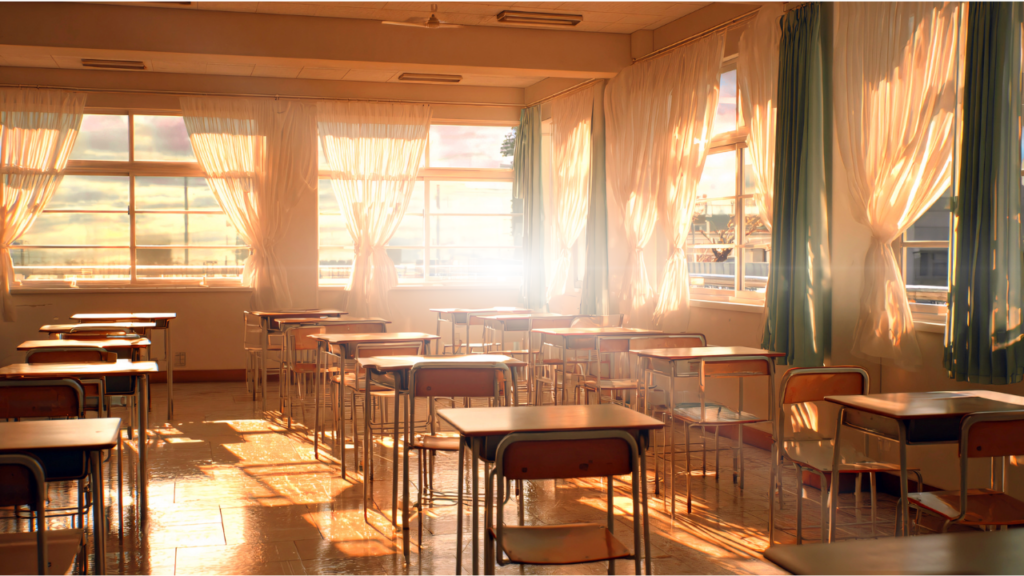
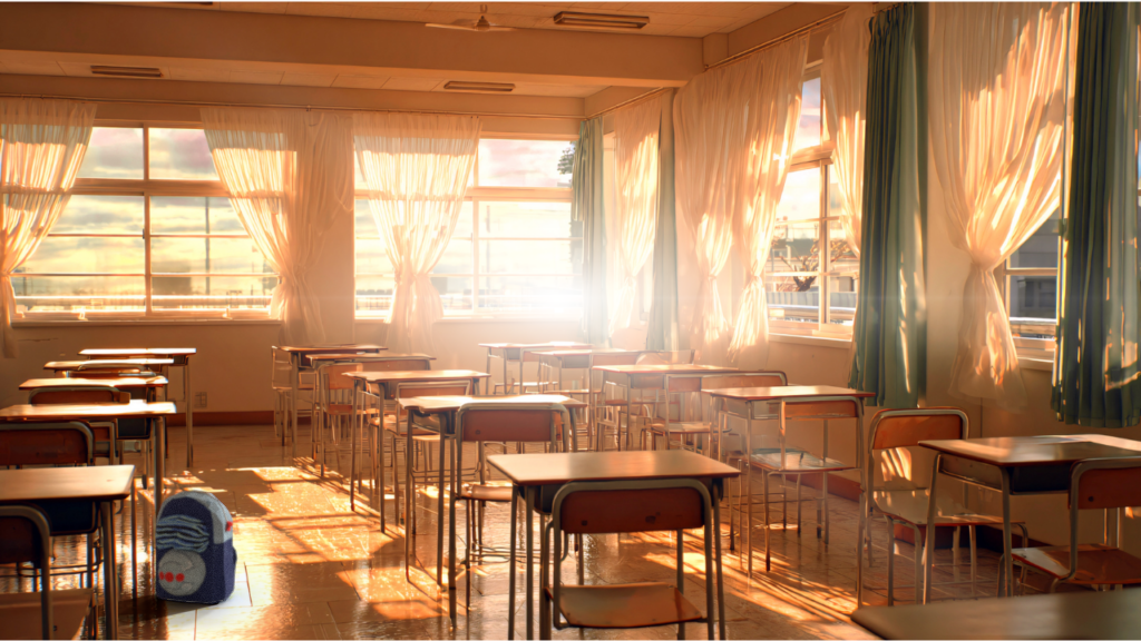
+ backpack (195, 543)
